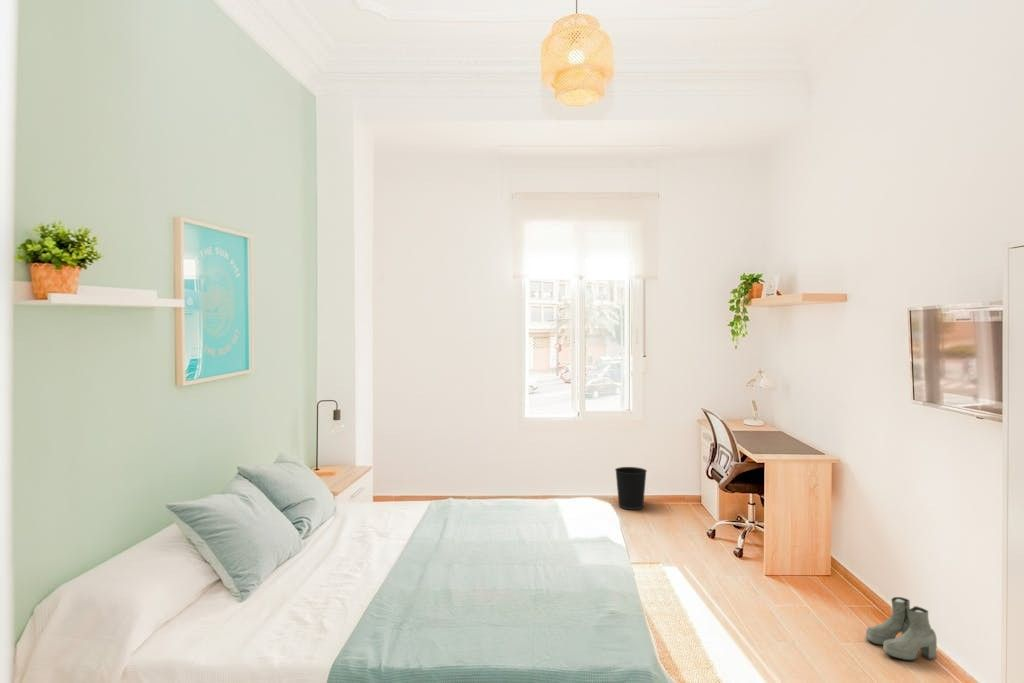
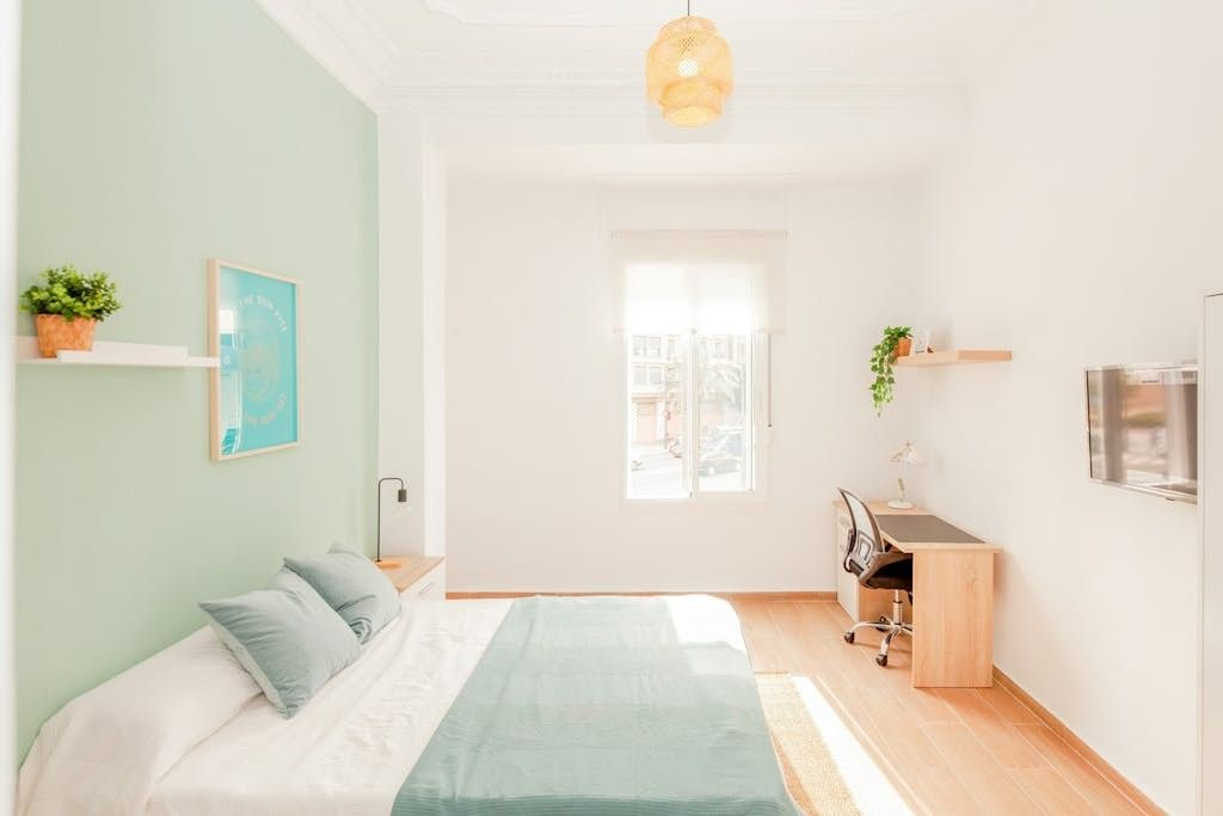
- boots (900, 626)
- wastebasket (630, 488)
